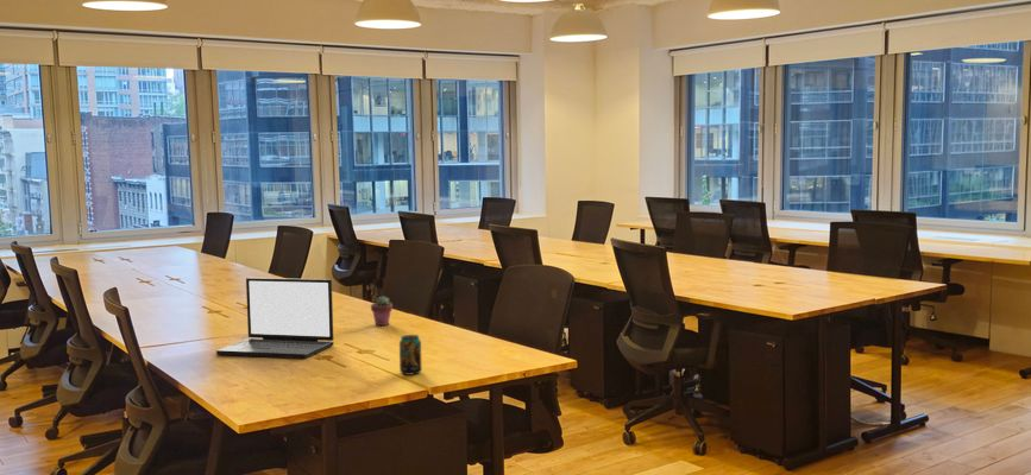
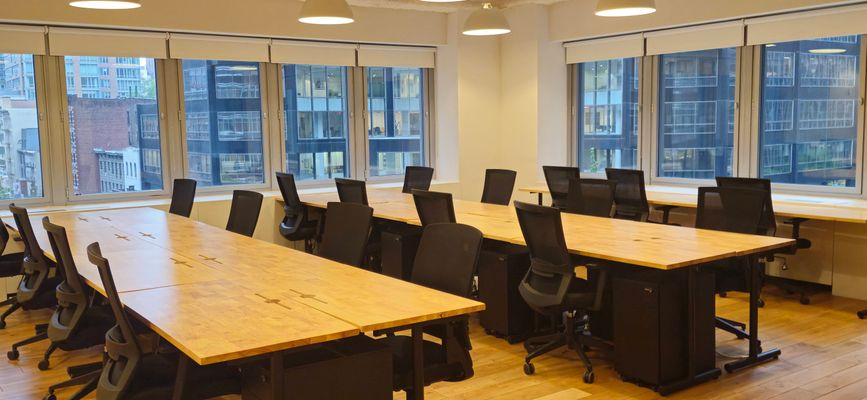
- laptop (275, 316)
- beverage can (410, 354)
- potted succulent (382, 310)
